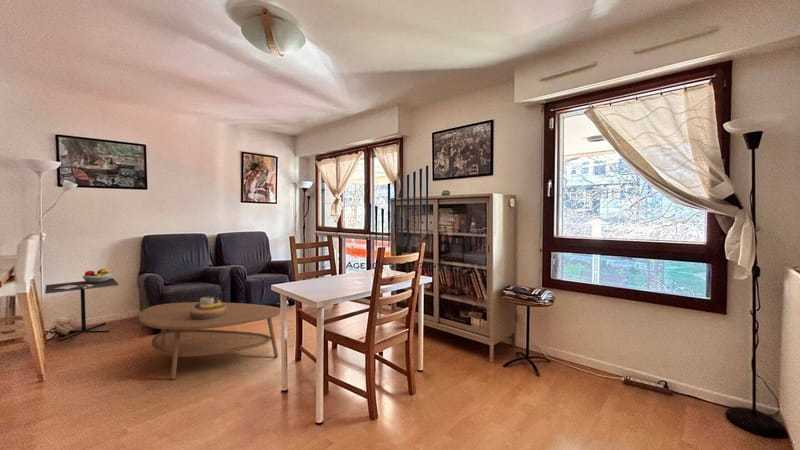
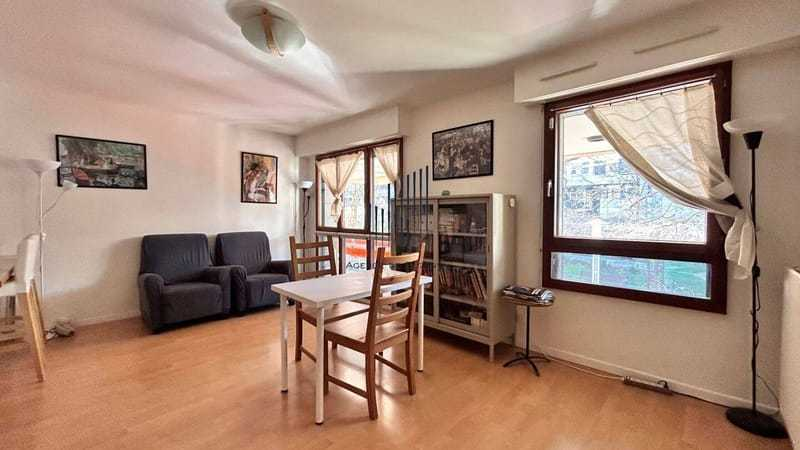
- coffee table (202, 337)
- decorative bowl (208, 305)
- kitchen table (83, 302)
